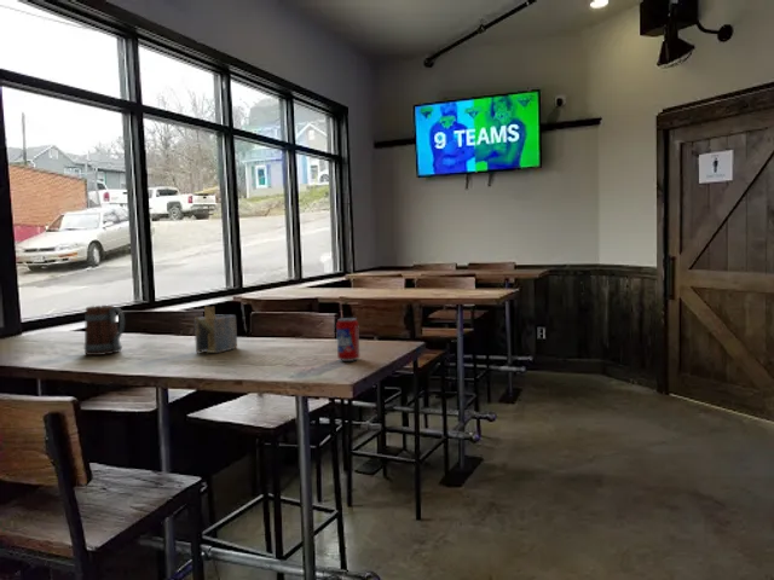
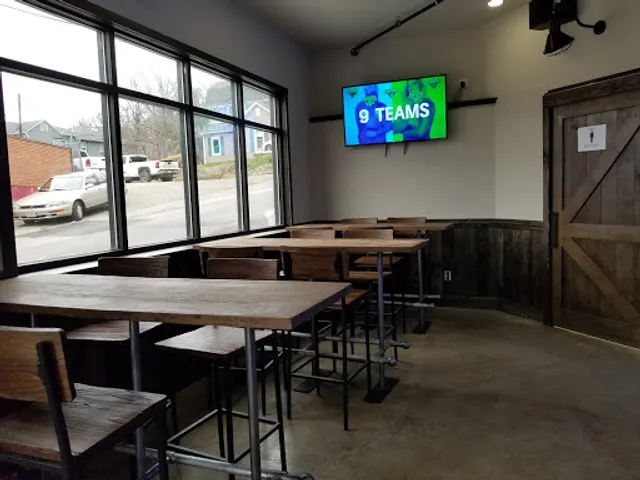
- beer mug (106, 329)
- beverage can (347, 338)
- napkin holder (215, 327)
